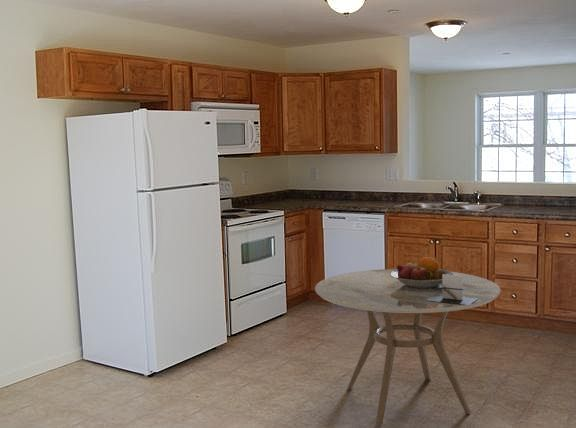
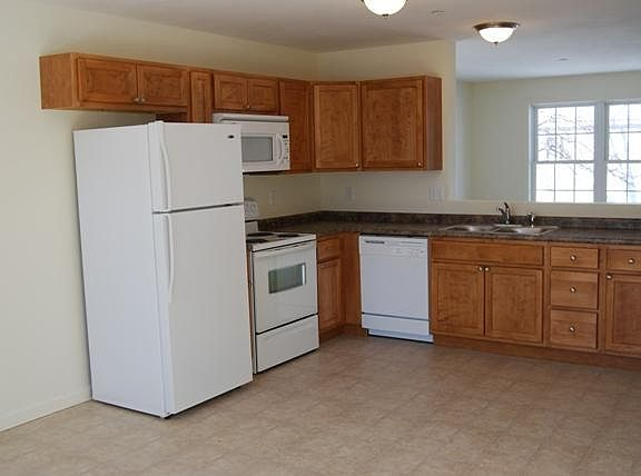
- dining table (405, 343)
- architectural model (451, 287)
- fruit bowl (421, 271)
